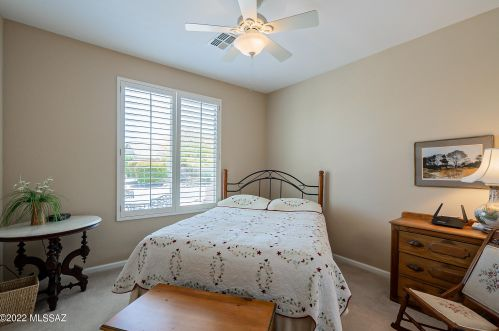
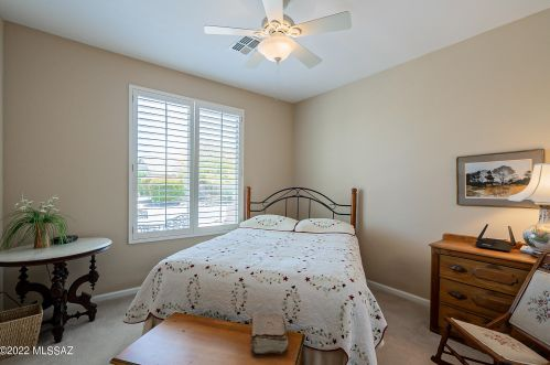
+ book (268, 331)
